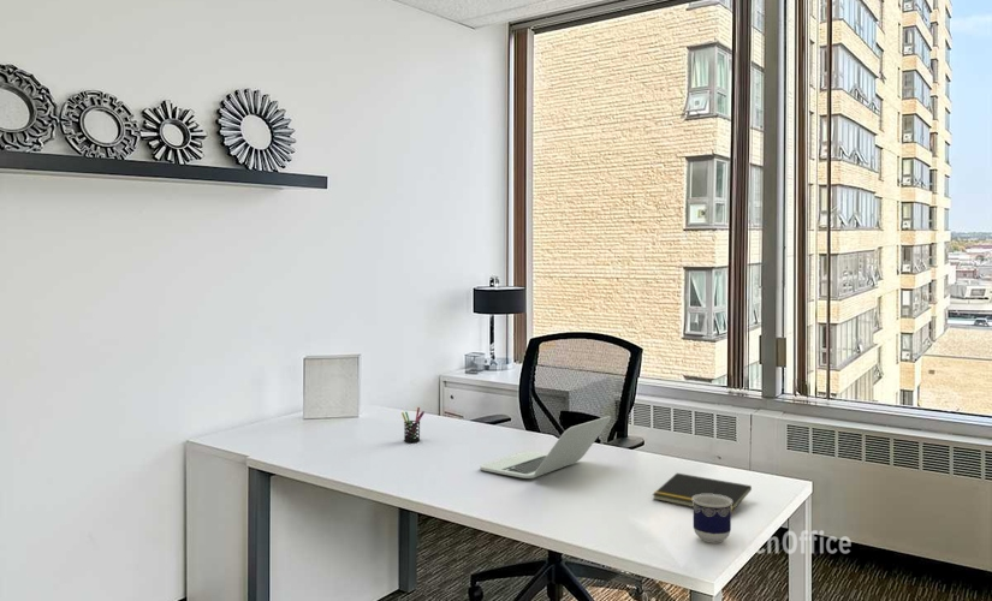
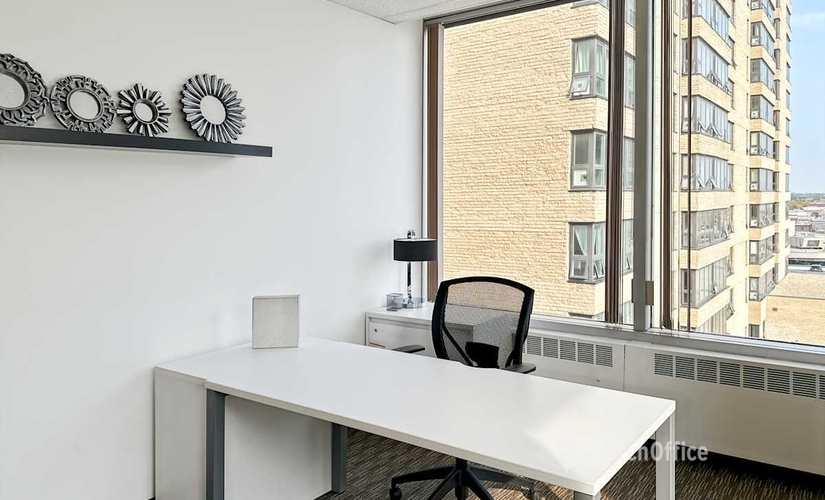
- cup (714, 518)
- notepad (701, 492)
- laptop (553, 446)
- pen holder (411, 423)
